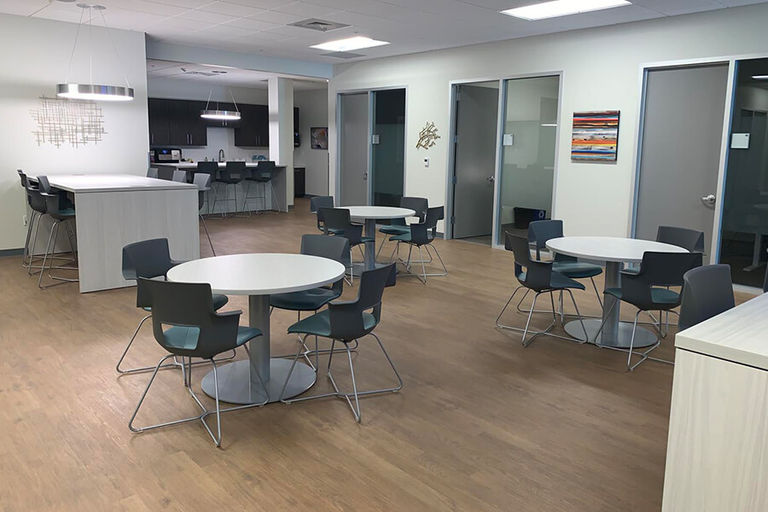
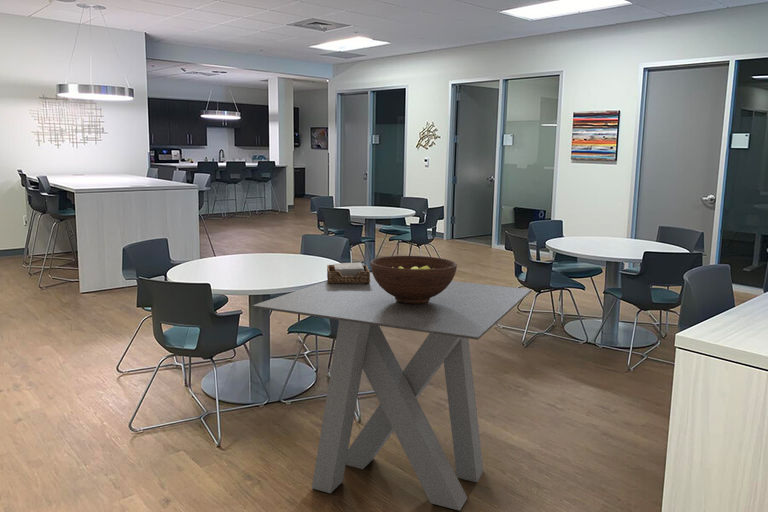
+ napkin holder (348, 271)
+ fruit bowl (412, 281)
+ dining table (401, 391)
